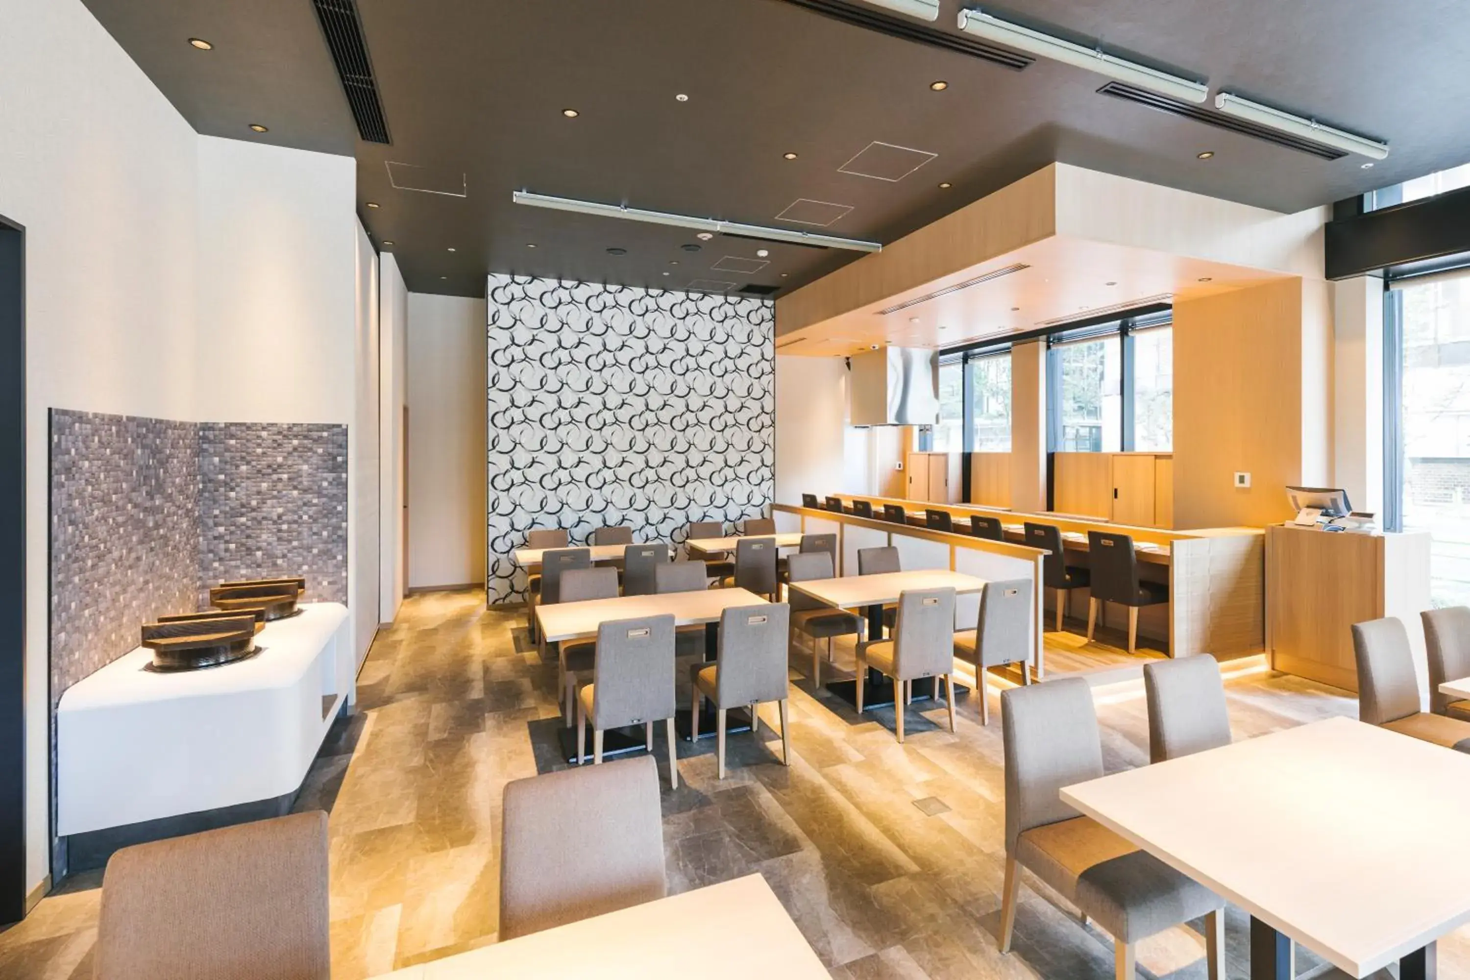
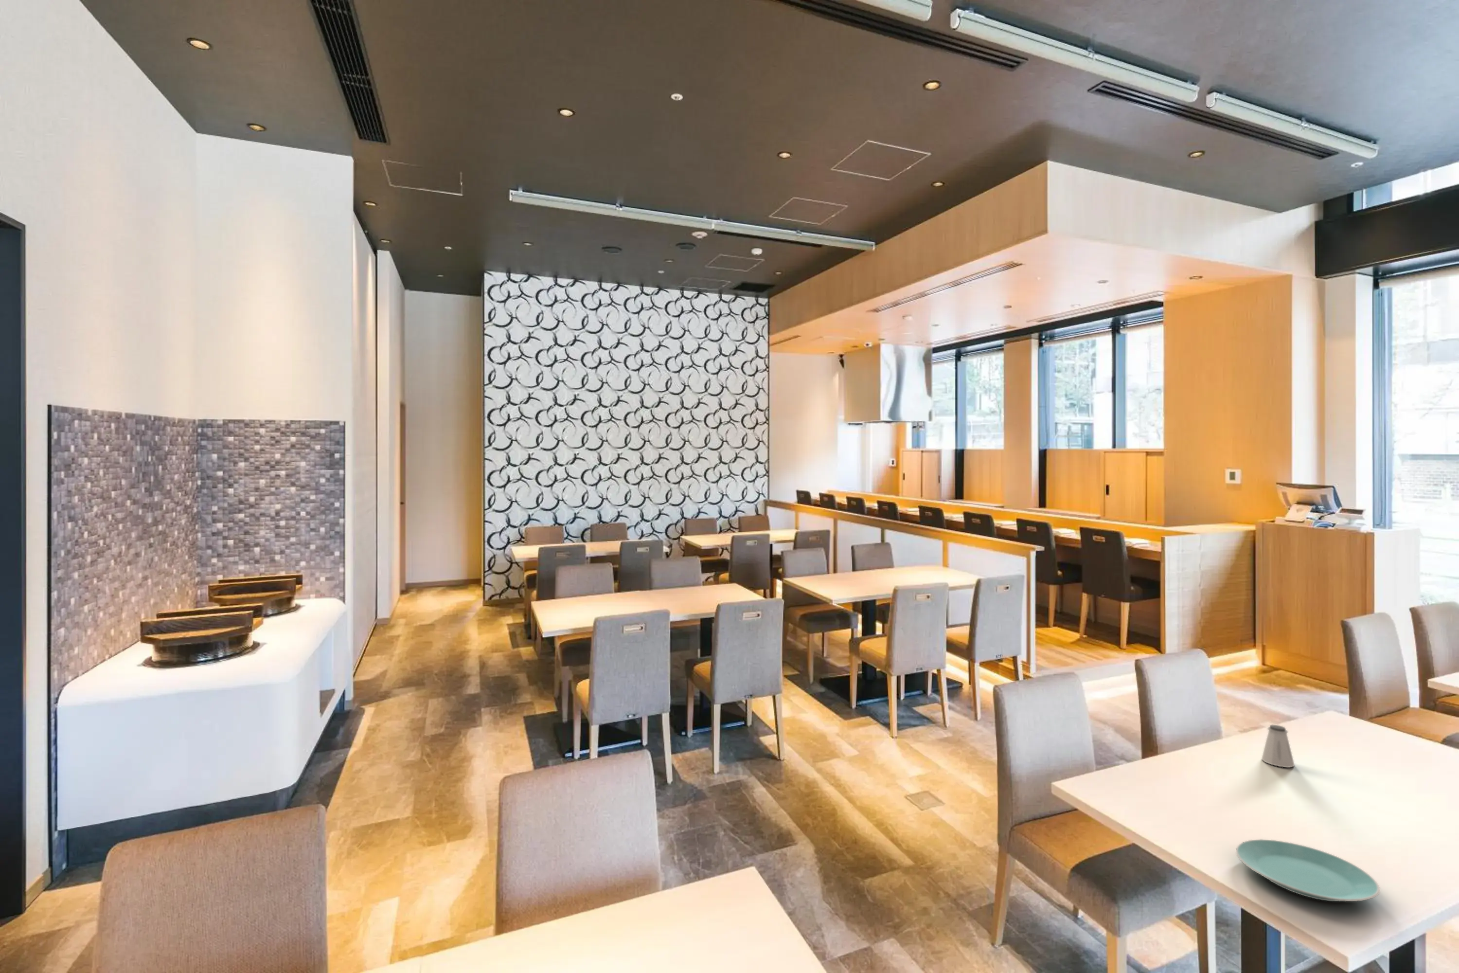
+ saltshaker (1278, 744)
+ plate (1304, 873)
